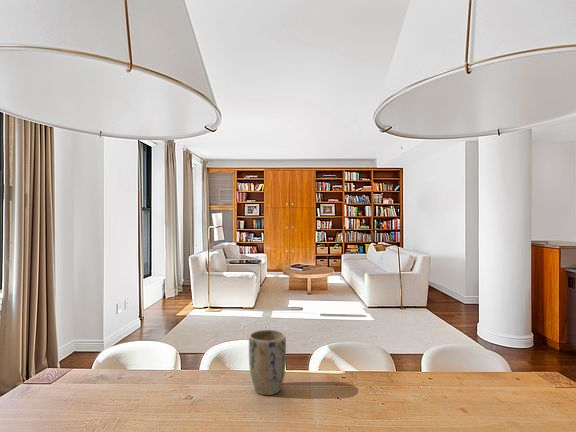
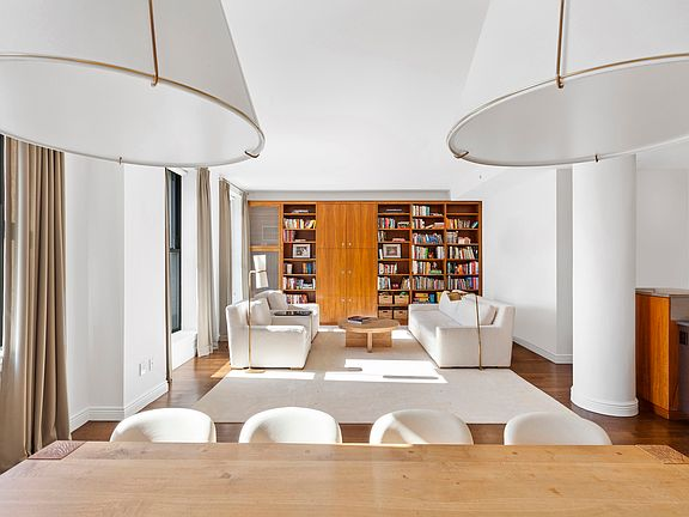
- plant pot (267, 362)
